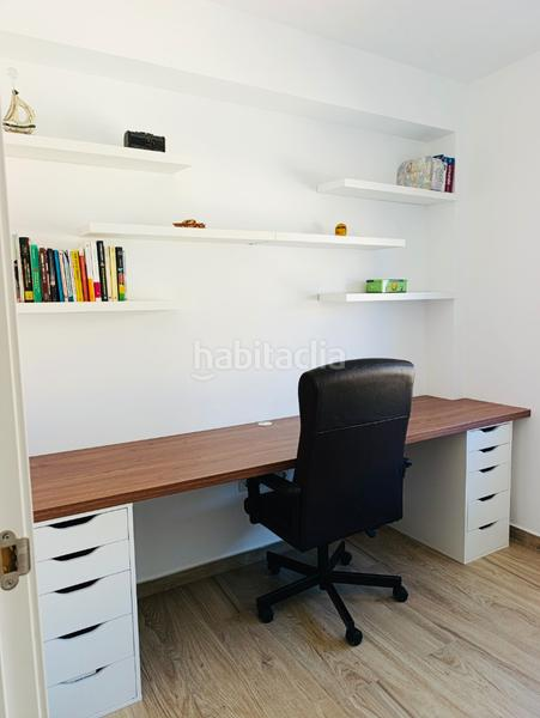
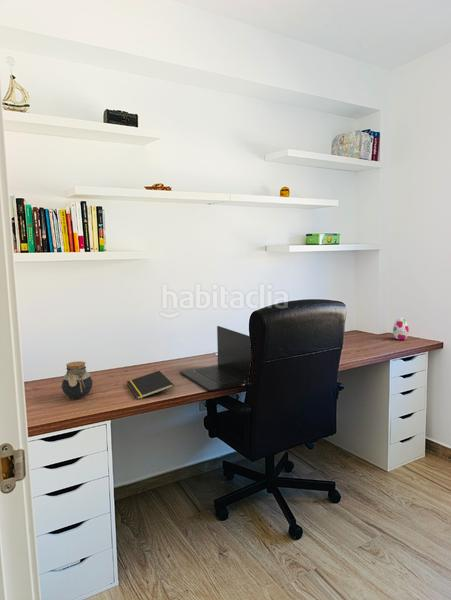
+ jar (76, 381)
+ notepad (149, 384)
+ decorative egg (400, 328)
+ laptop (218, 355)
